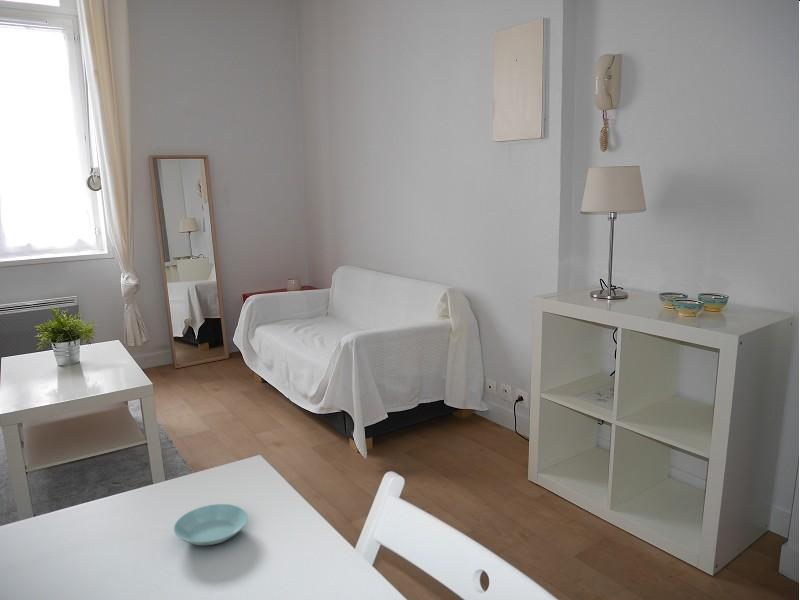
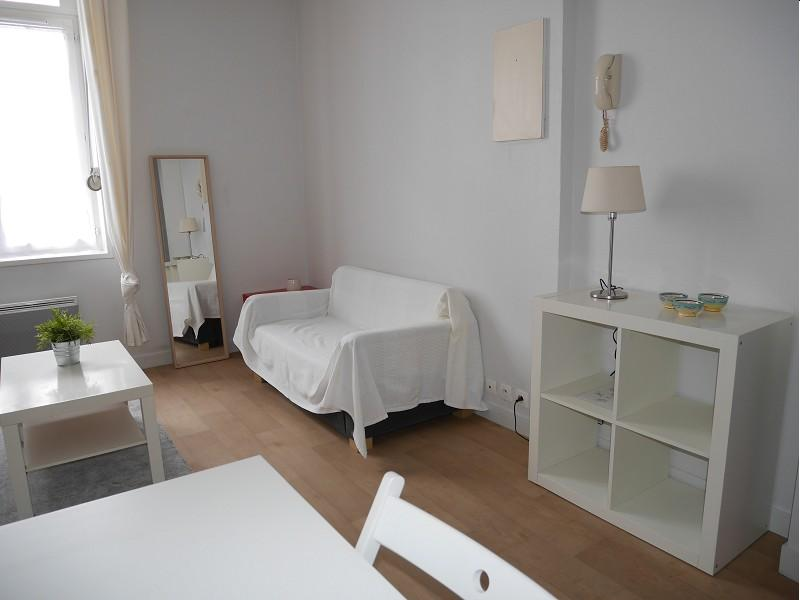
- saucer (211, 527)
